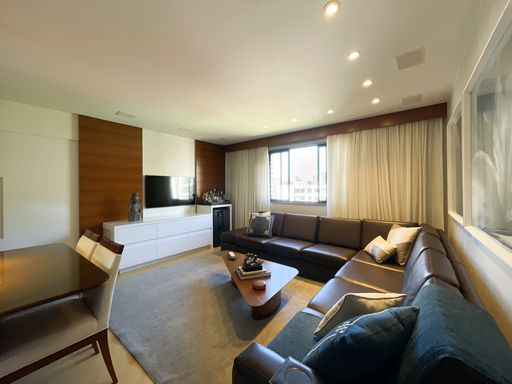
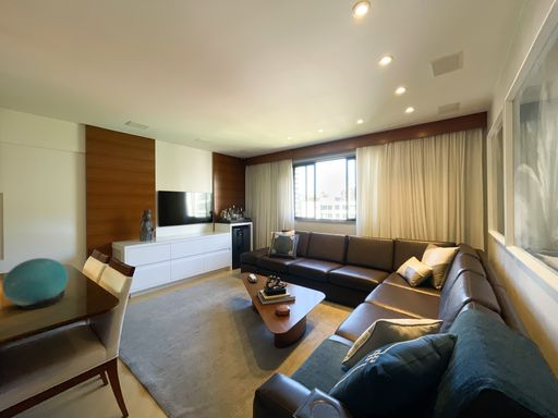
+ decorative orb (37, 281)
